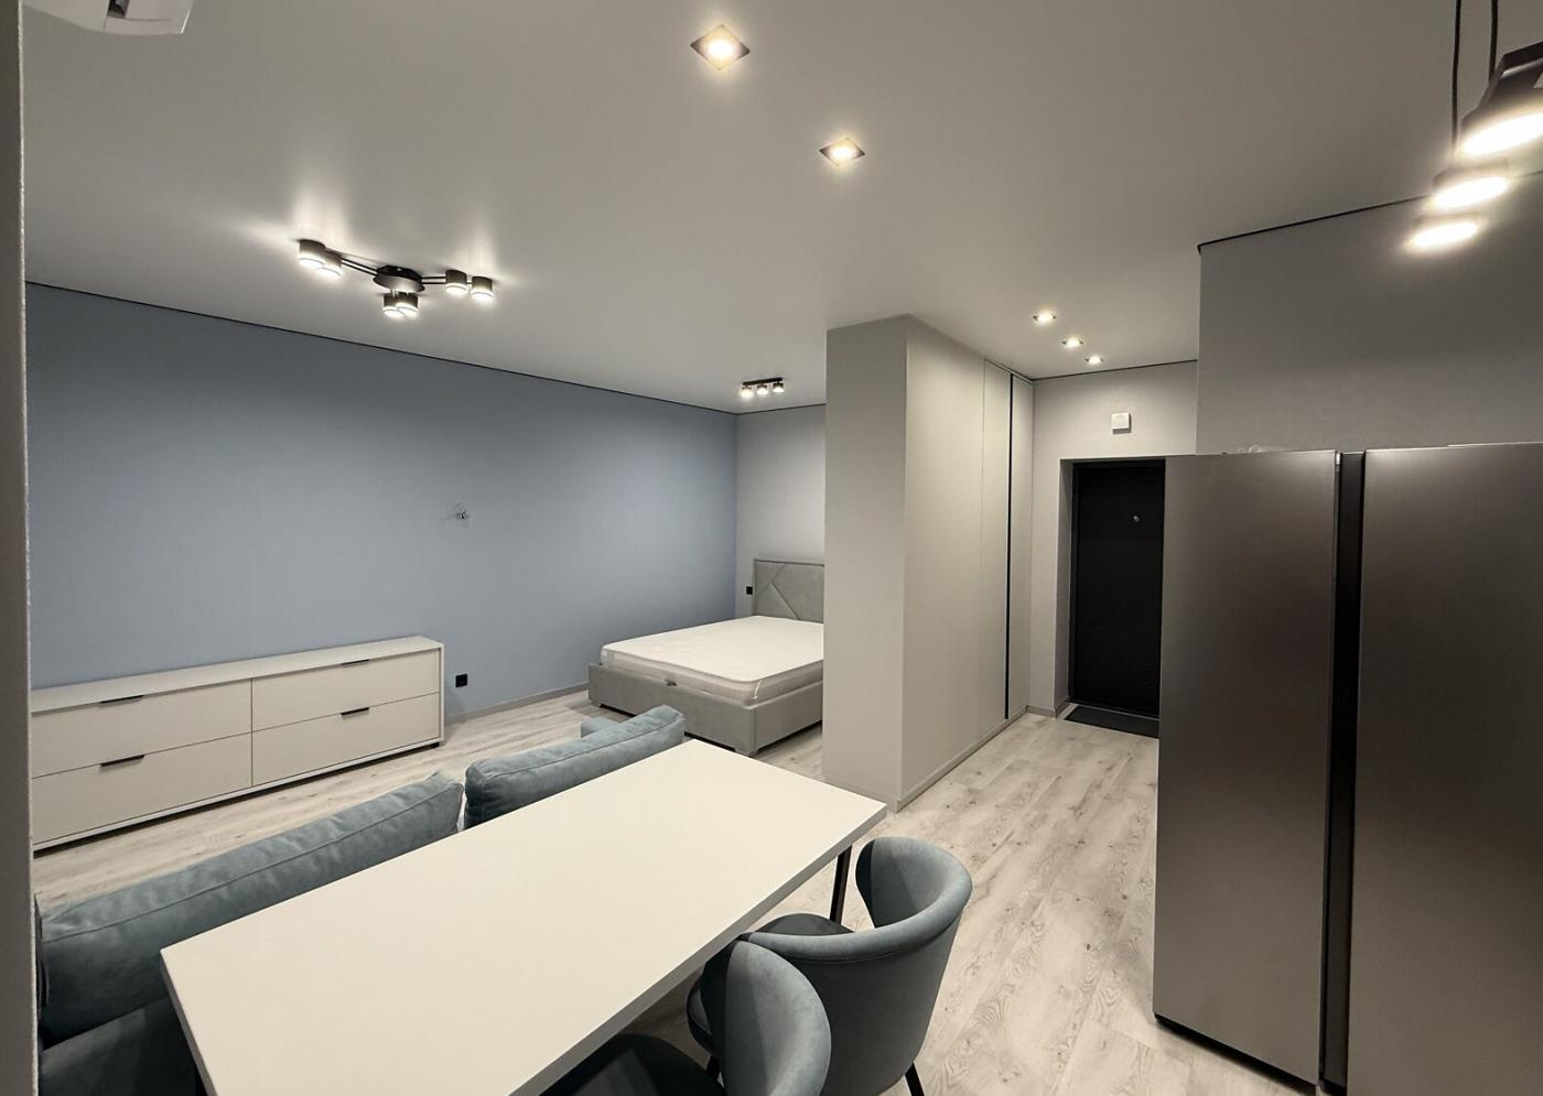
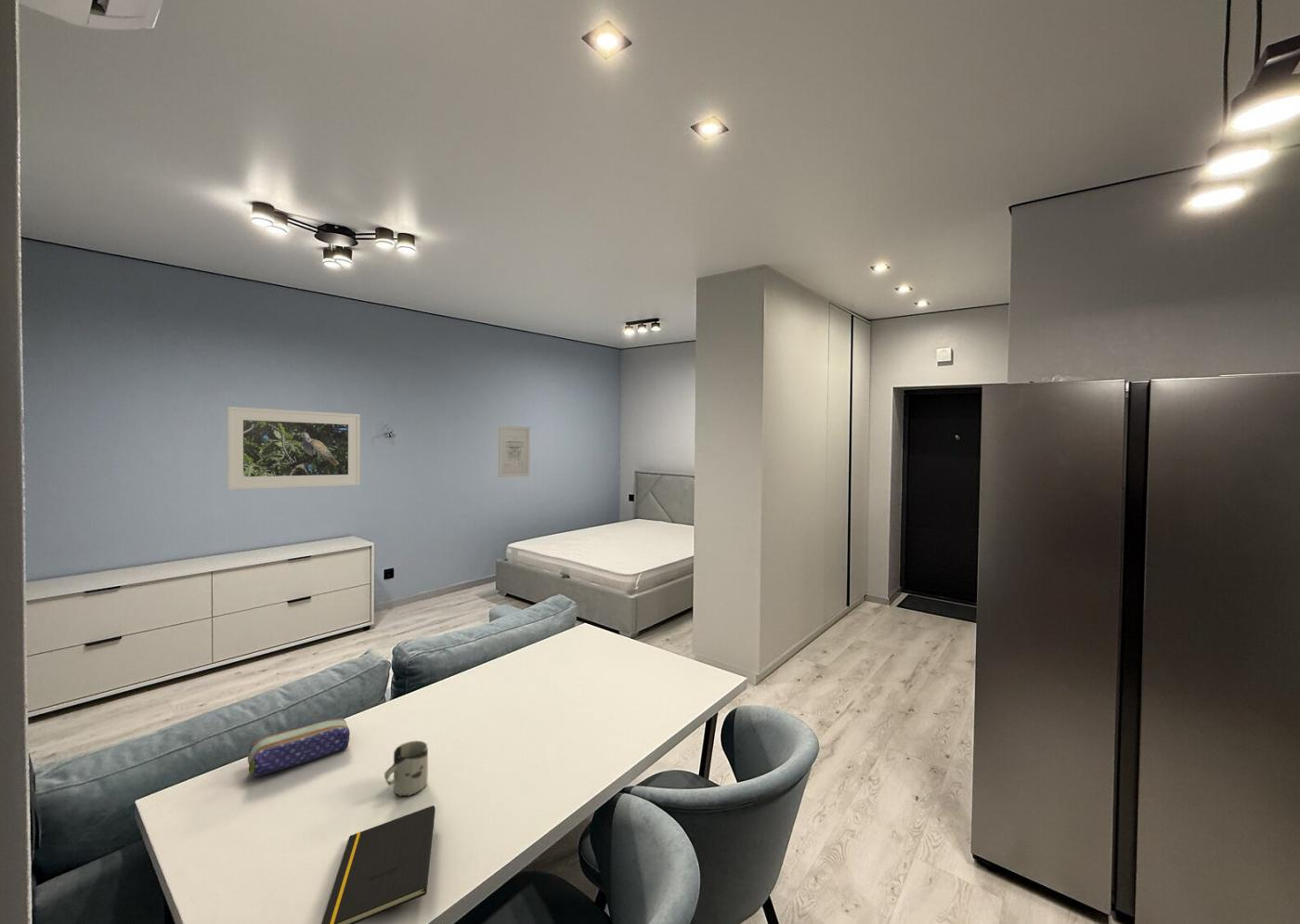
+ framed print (298, 449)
+ cup (405, 770)
+ notepad (384, 863)
+ pencil case (300, 745)
+ wall art (514, 451)
